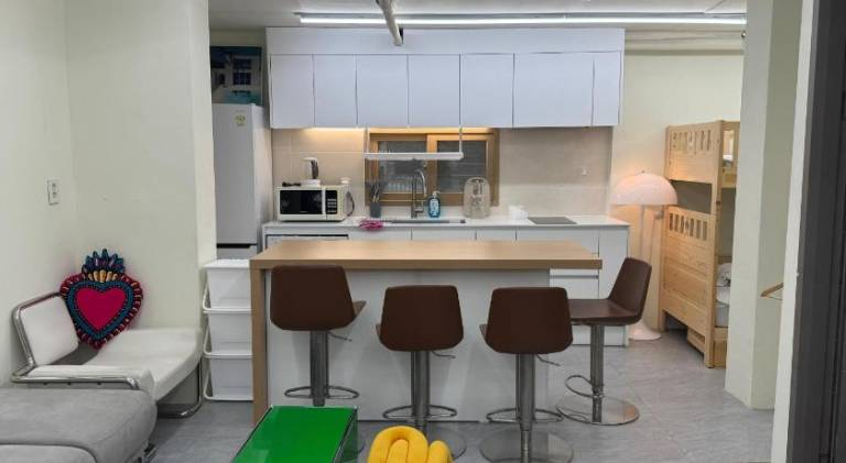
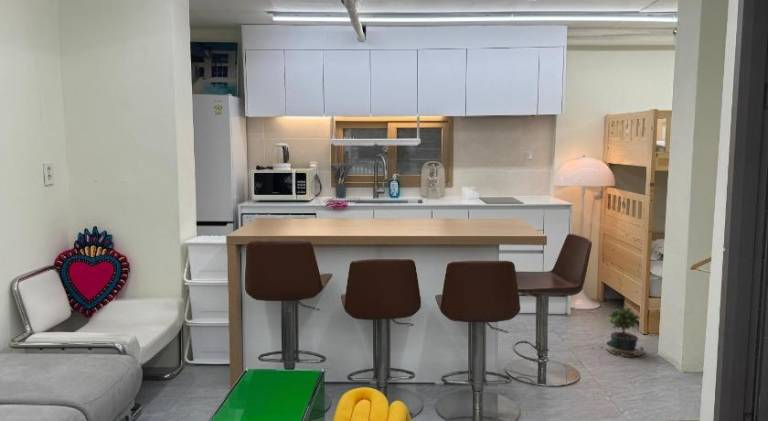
+ potted plant (621, 328)
